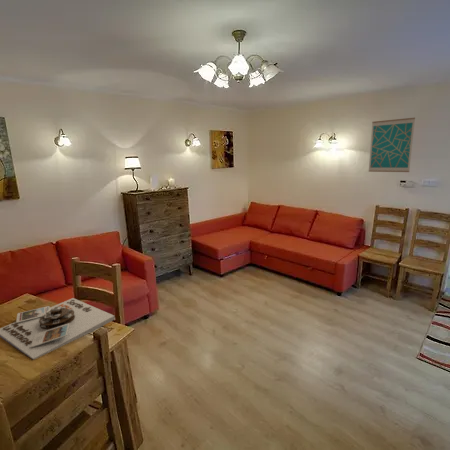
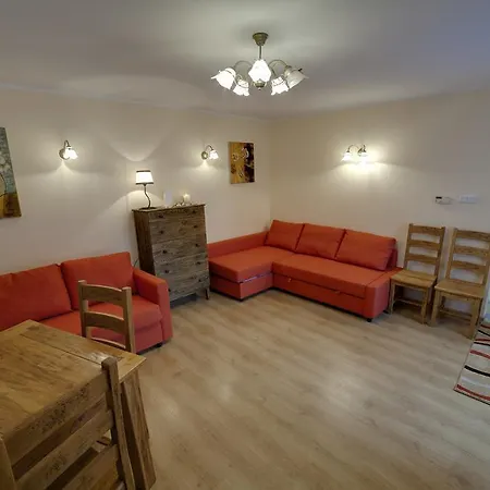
- board game (52, 316)
- wall art (390, 146)
